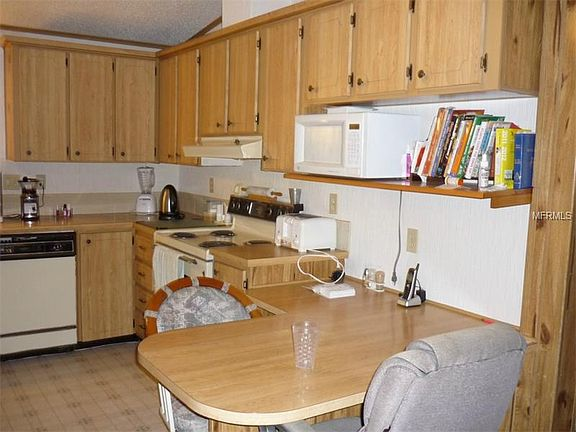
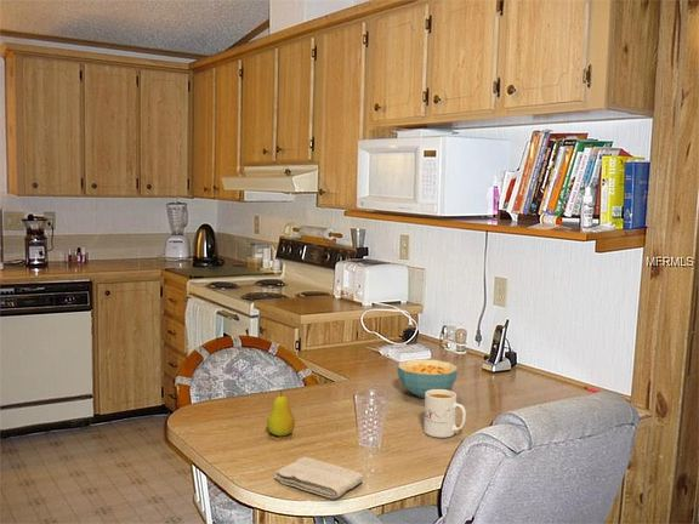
+ fruit (280, 411)
+ mug (445, 414)
+ cereal bowl (426, 381)
+ washcloth (318, 475)
